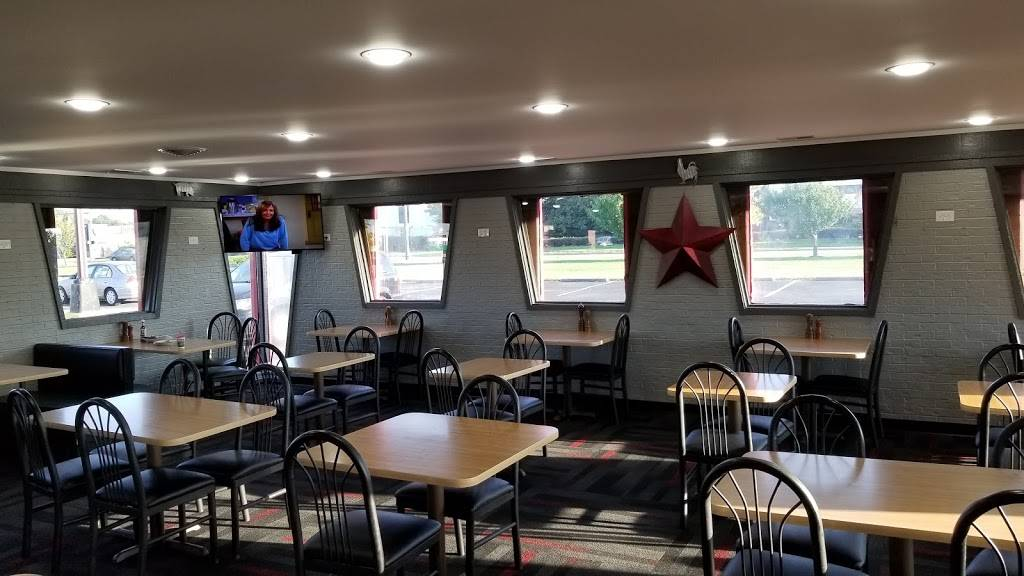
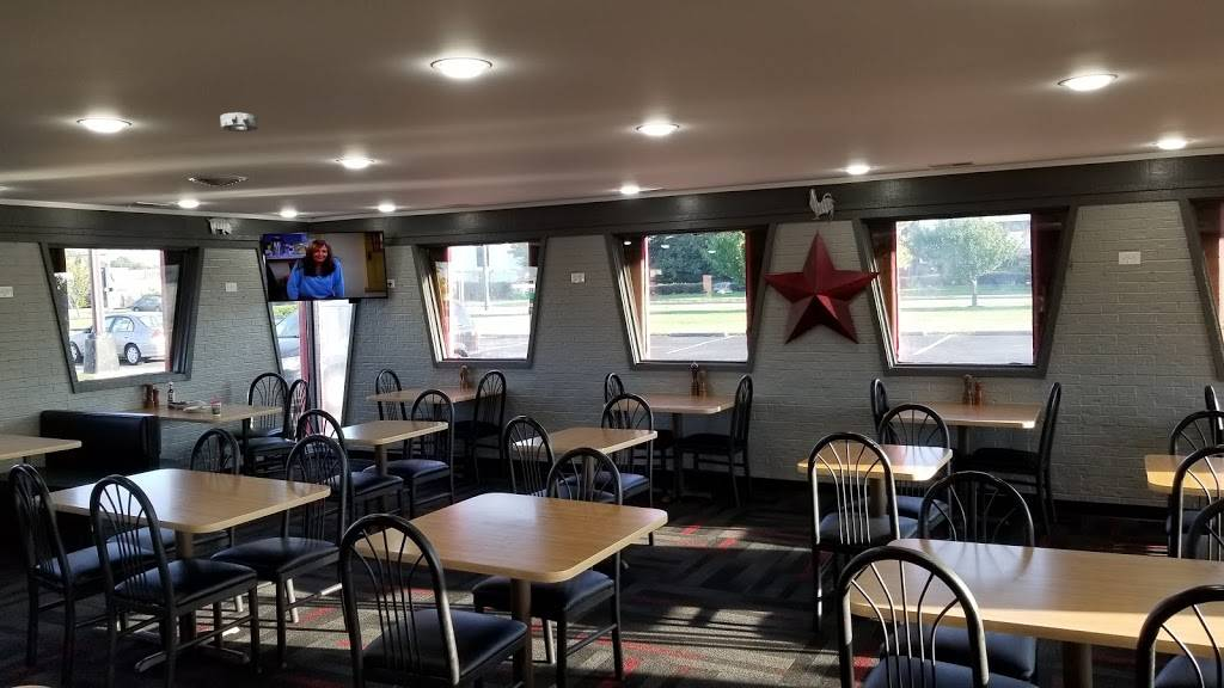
+ smoke detector (239, 121)
